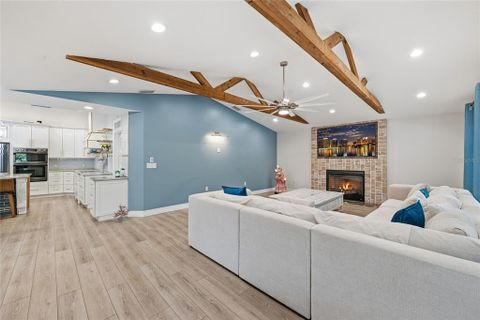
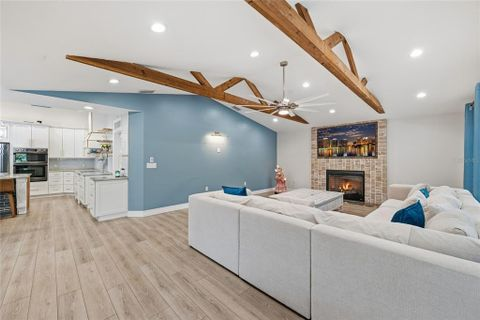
- potted plant (121, 211)
